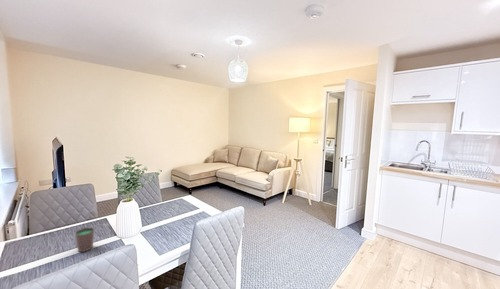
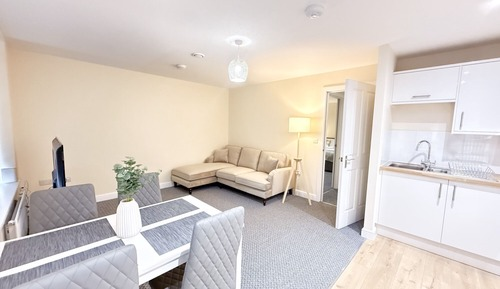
- cup (85, 239)
